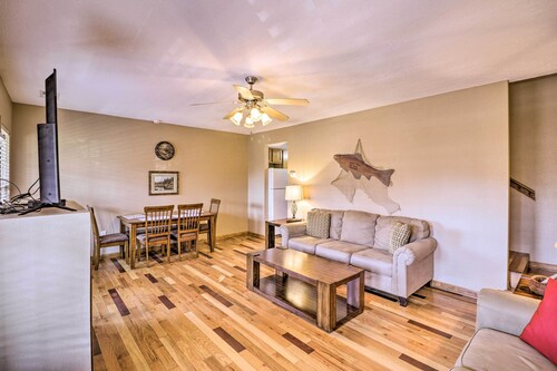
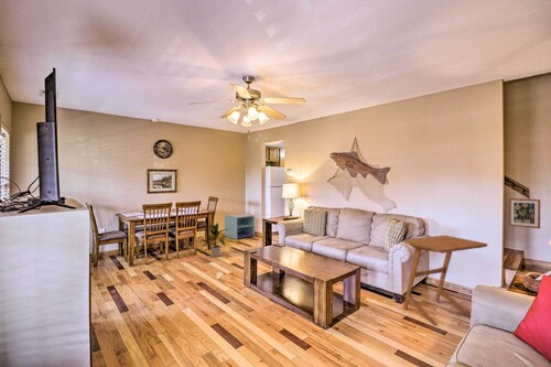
+ wall art (523, 213)
+ nightstand (239, 225)
+ side table (441, 278)
+ indoor plant (214, 239)
